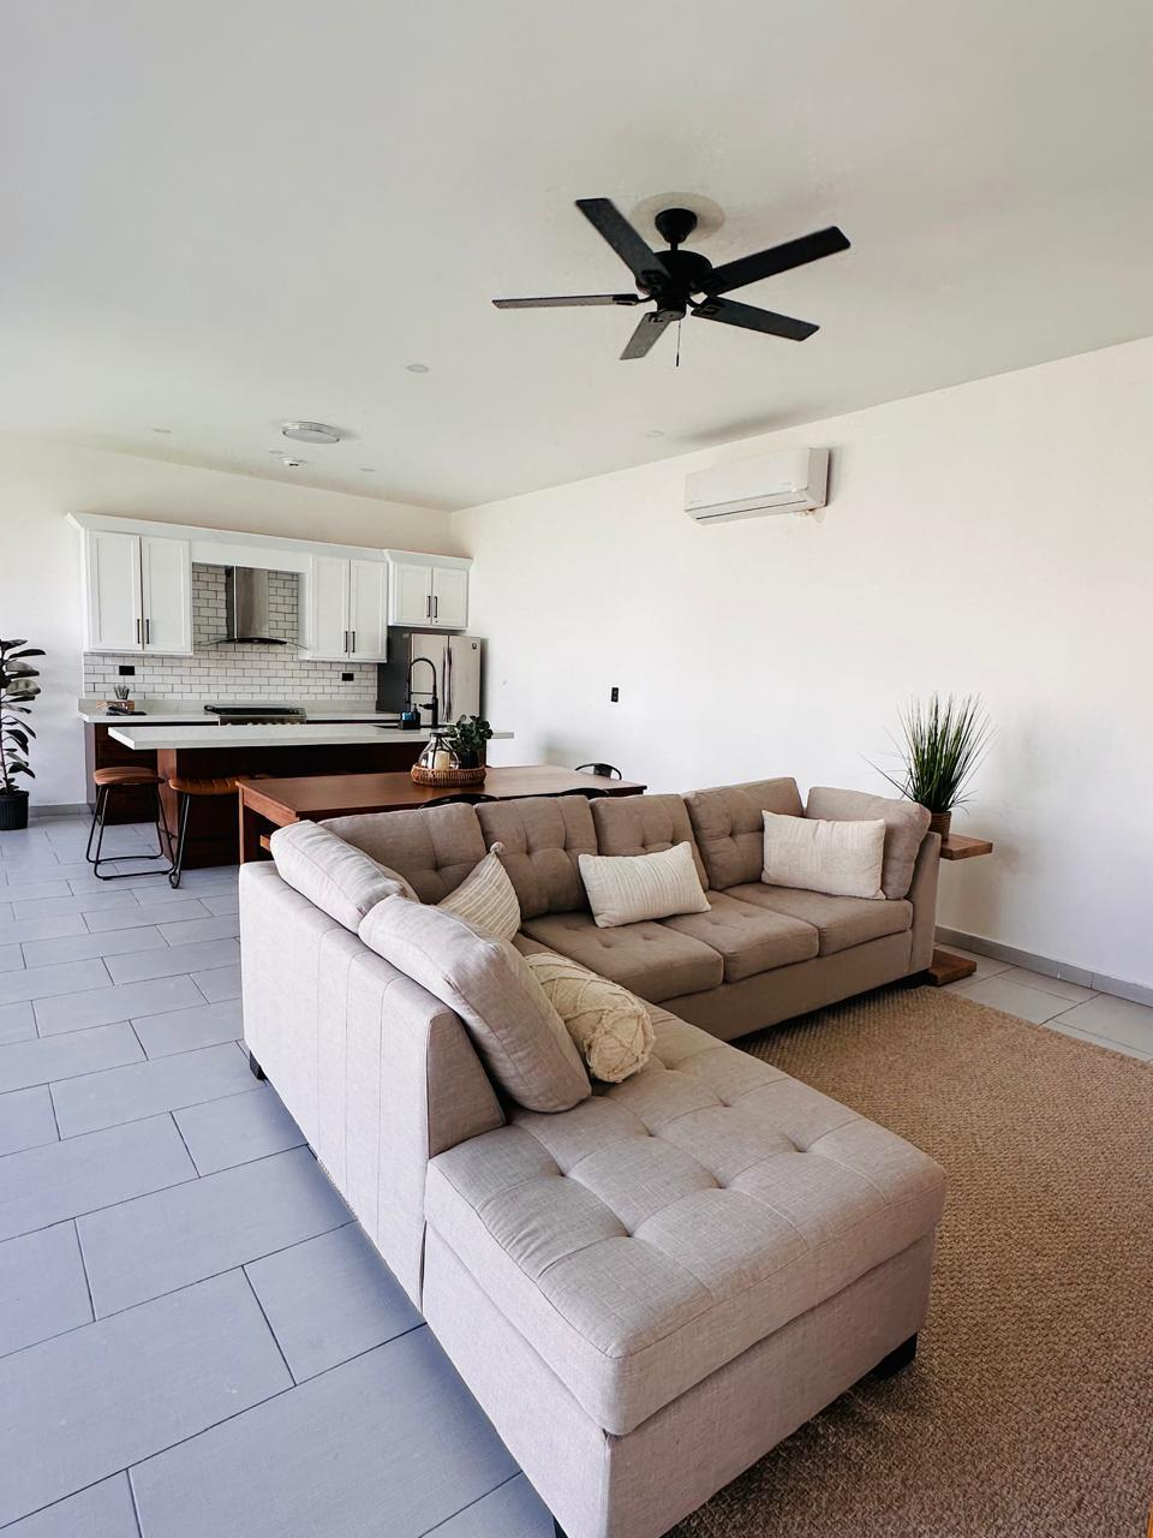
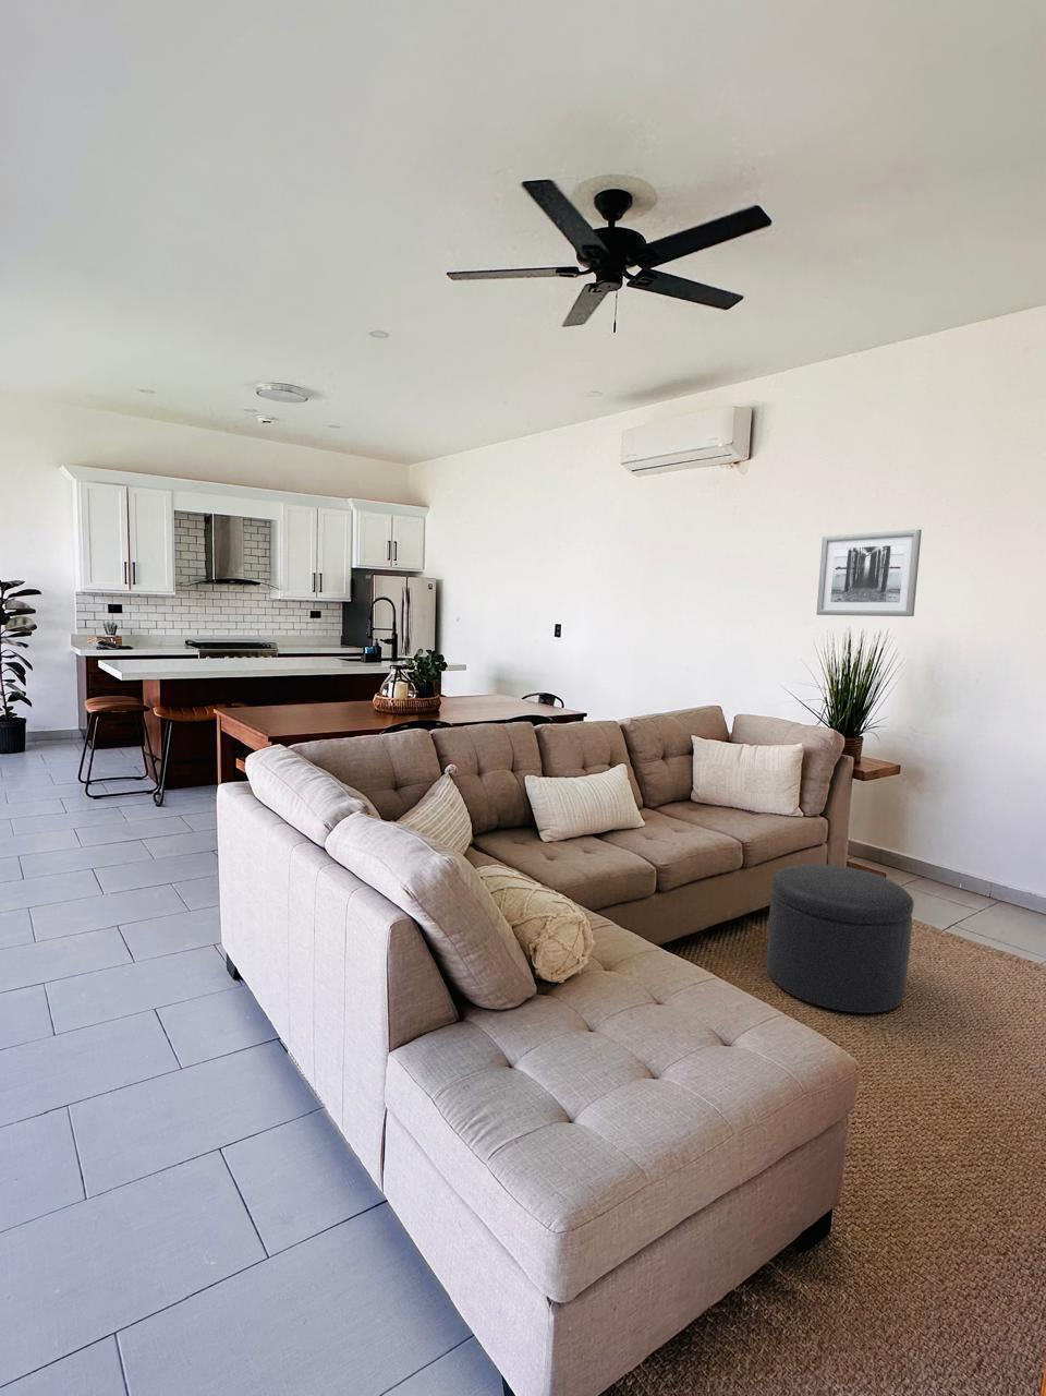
+ wall art (865, 574)
+ ottoman (837, 930)
